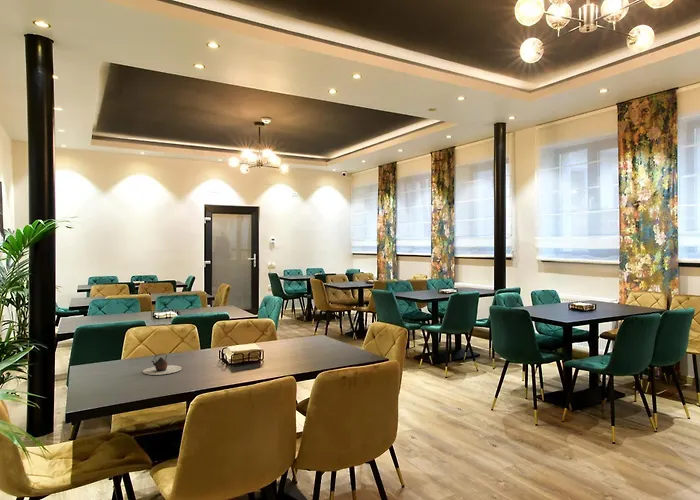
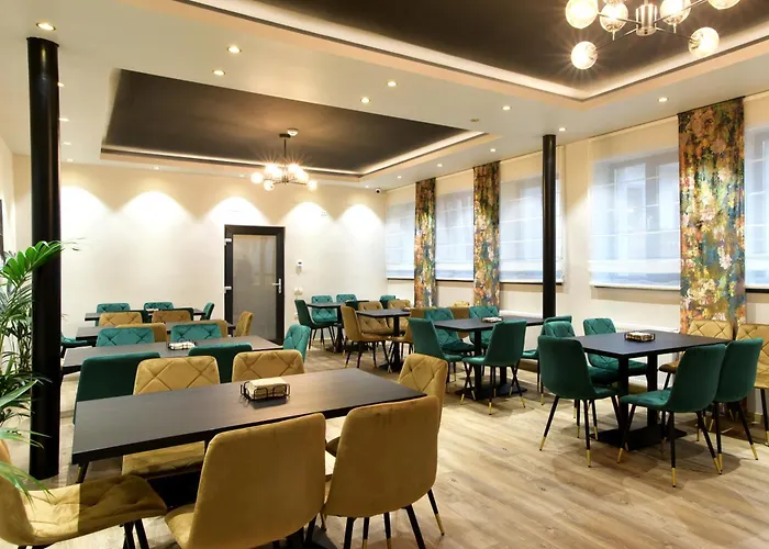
- teapot (162, 361)
